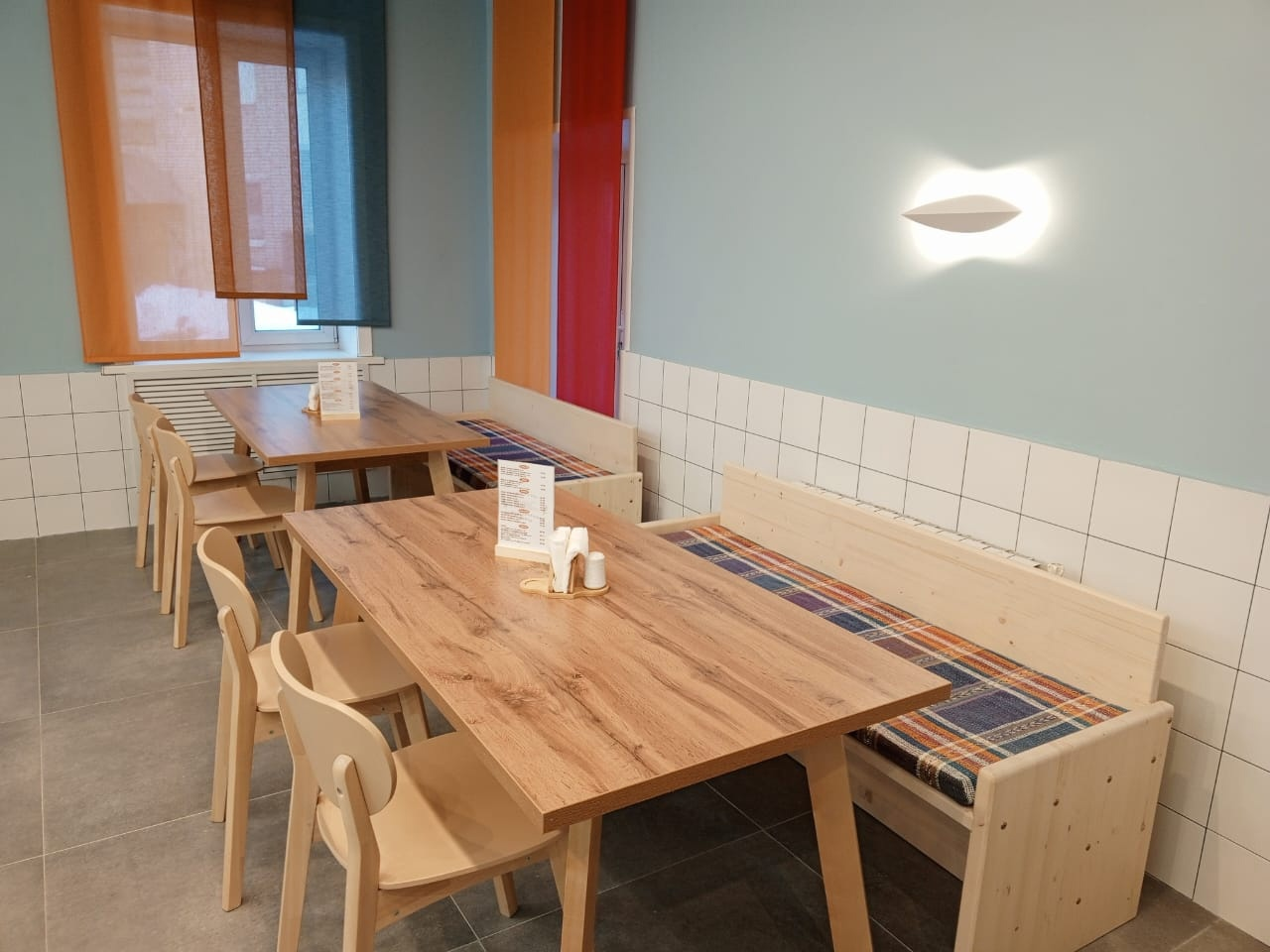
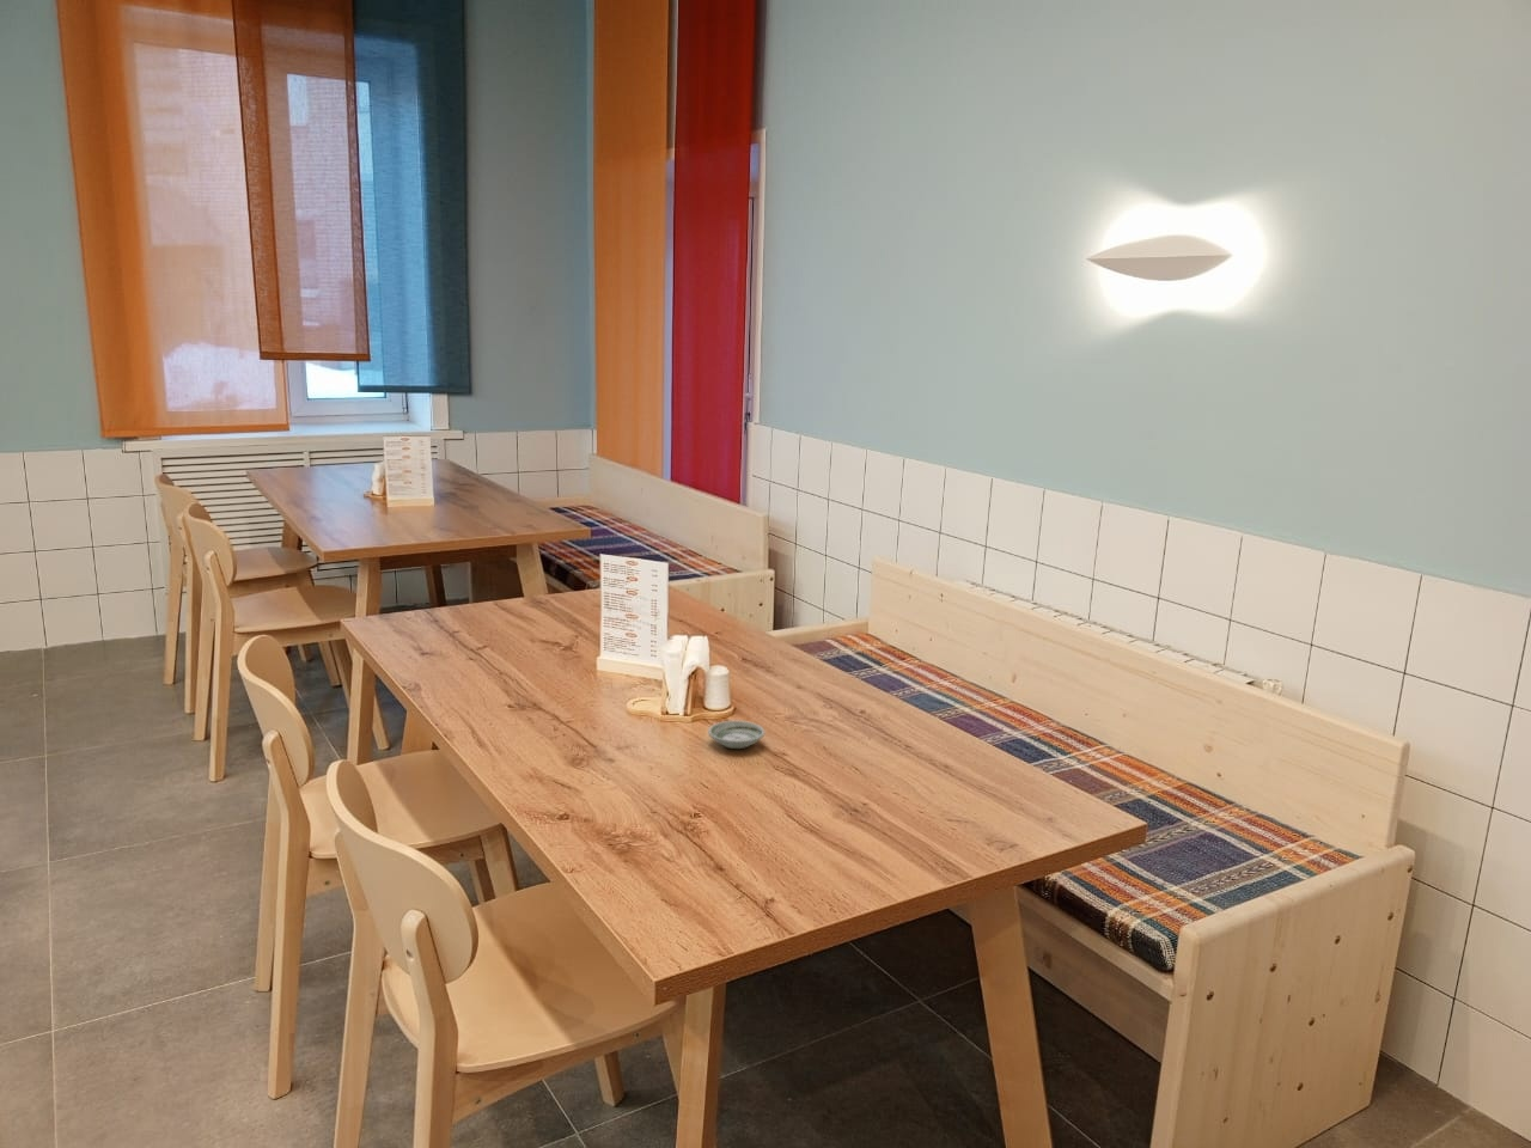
+ saucer (735, 737)
